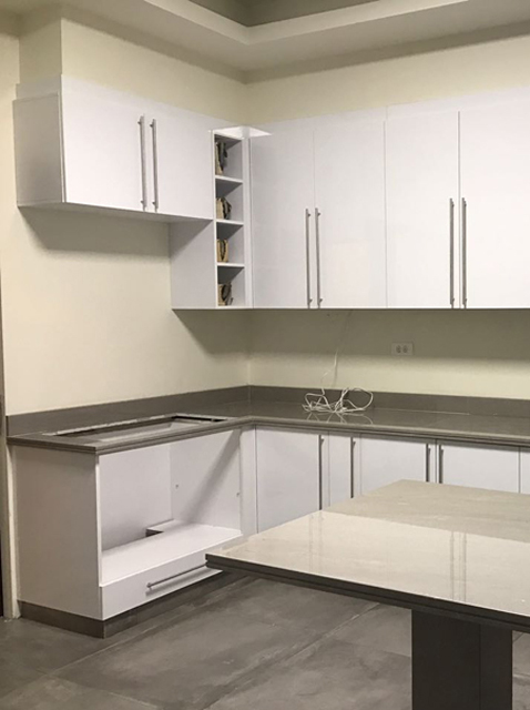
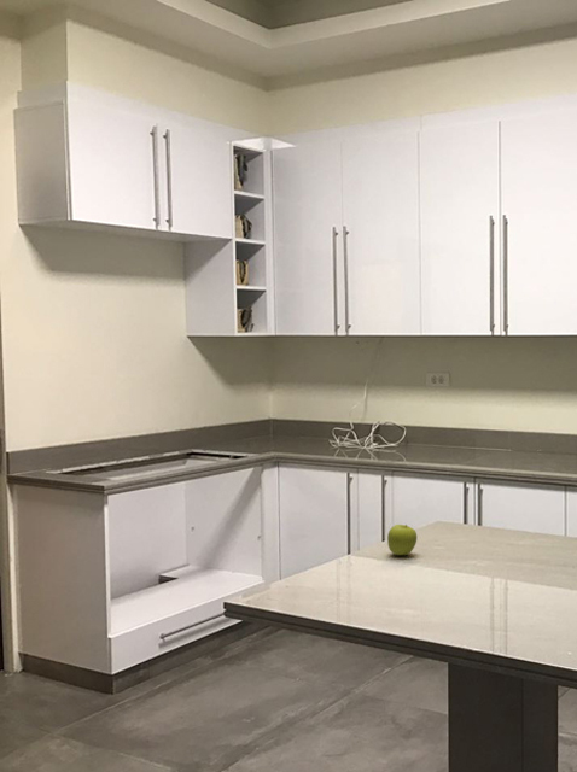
+ fruit (402, 539)
